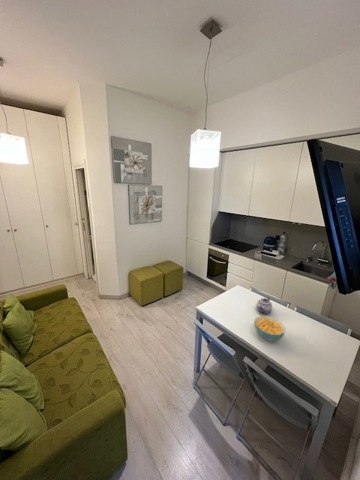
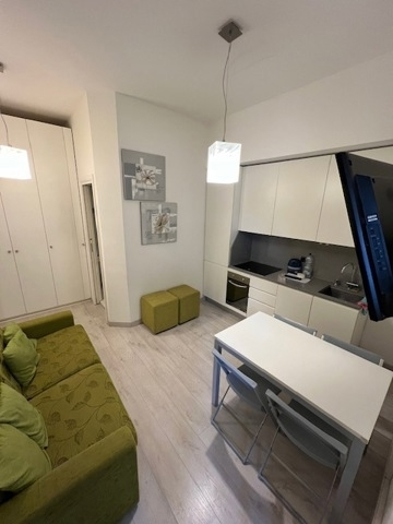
- teapot (264, 304)
- cereal bowl (268, 330)
